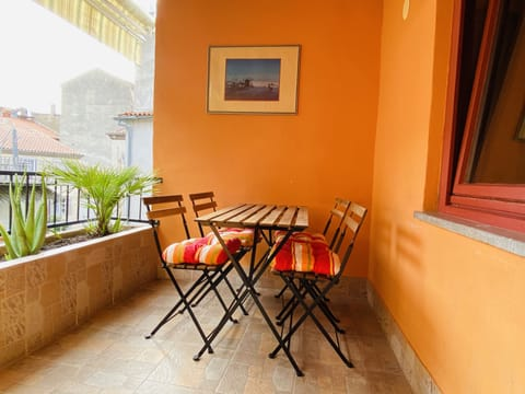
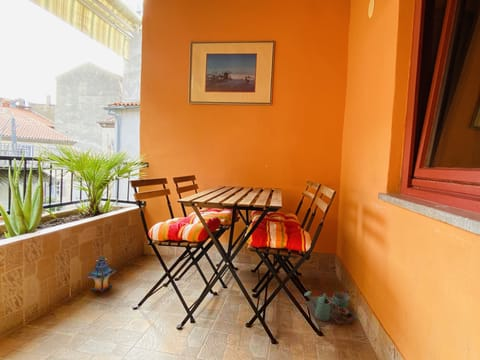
+ watering can (331, 300)
+ lantern (101, 271)
